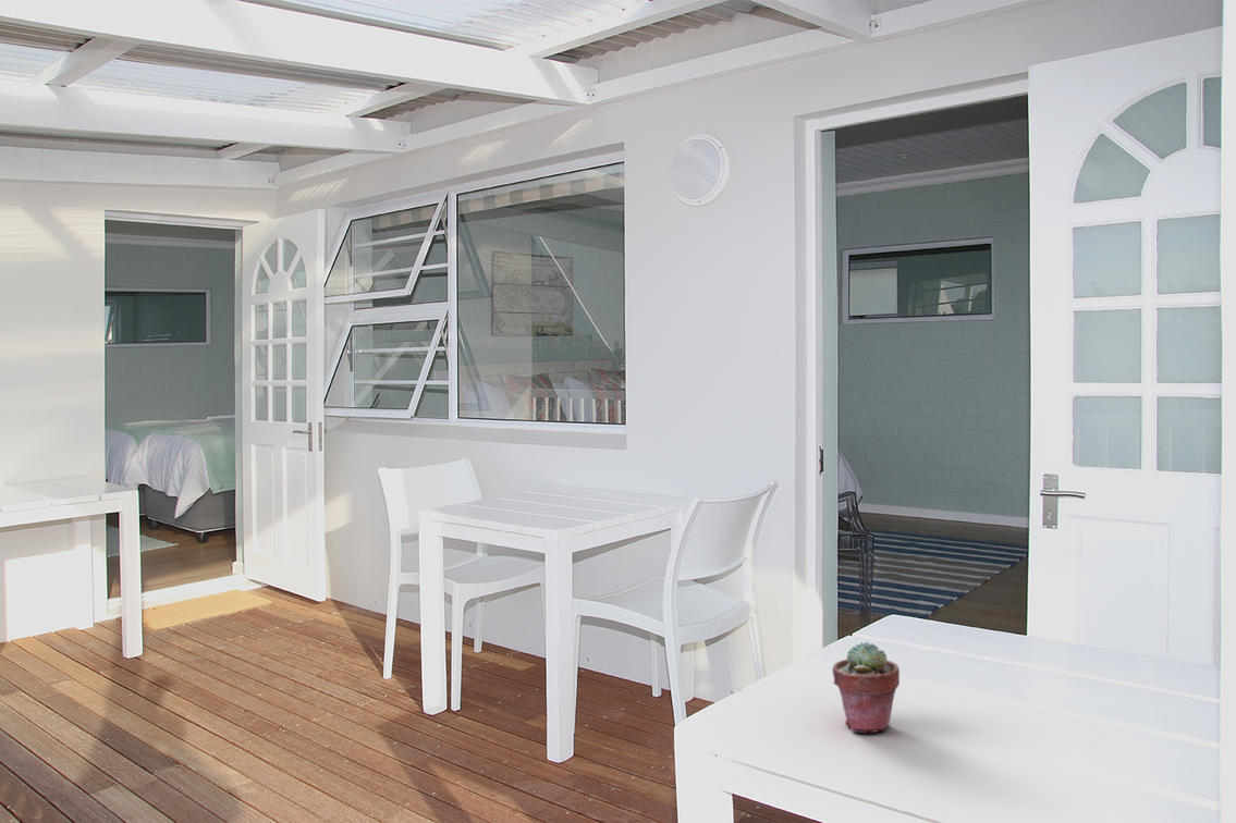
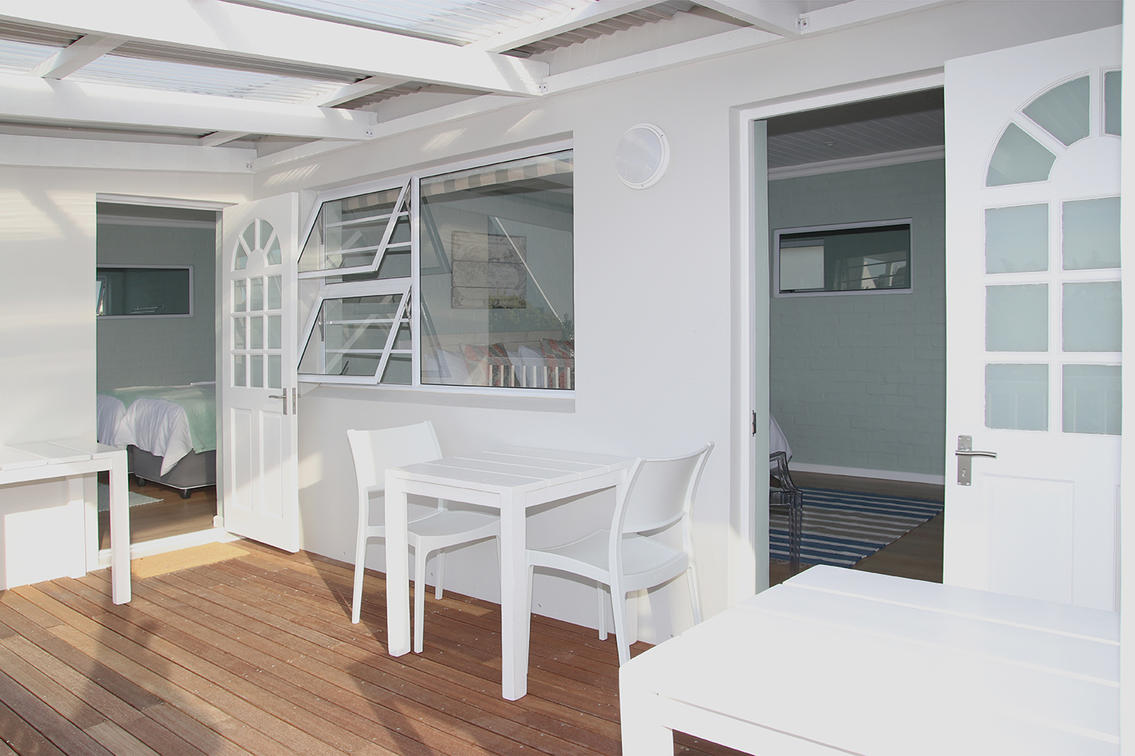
- potted succulent (866, 683)
